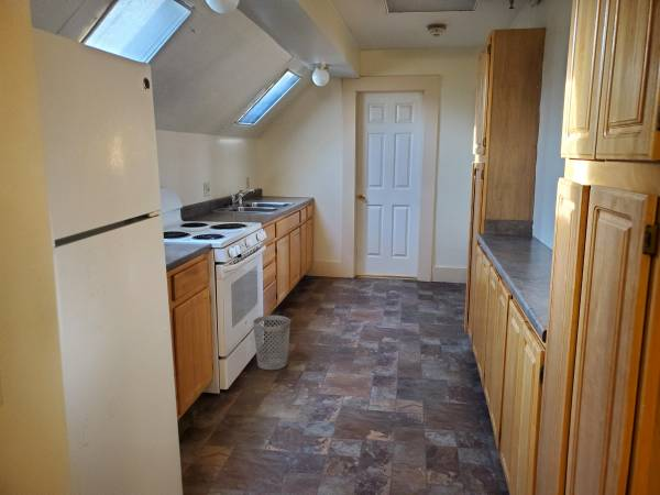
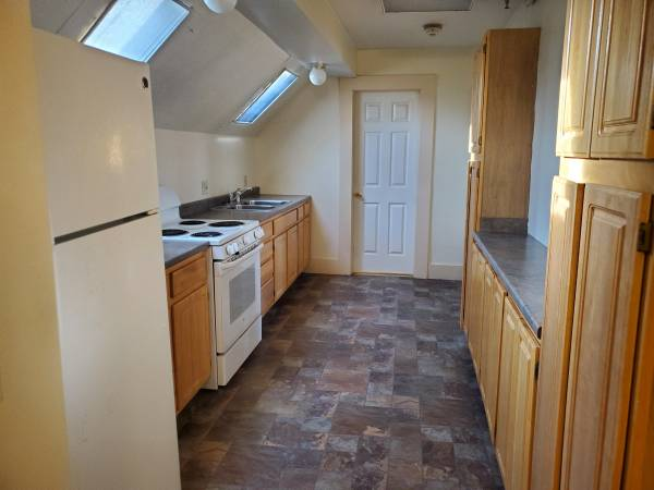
- wastebasket (272, 342)
